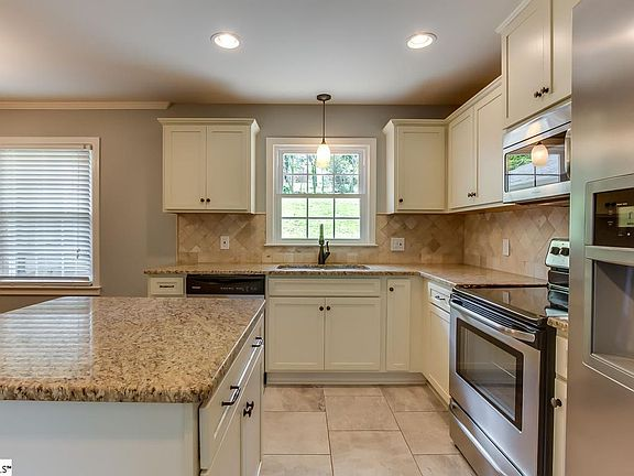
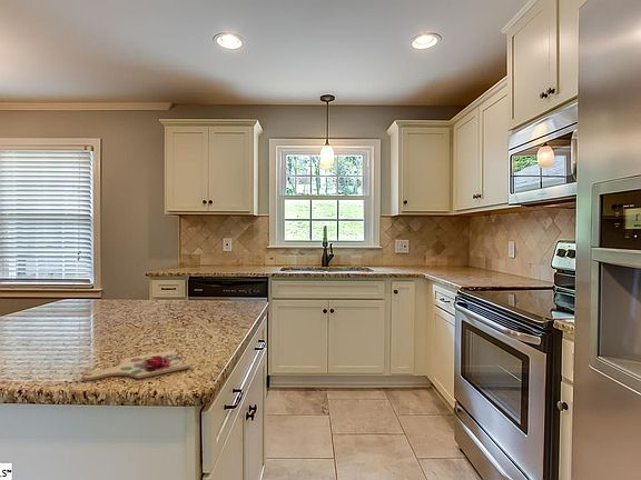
+ cutting board (136, 362)
